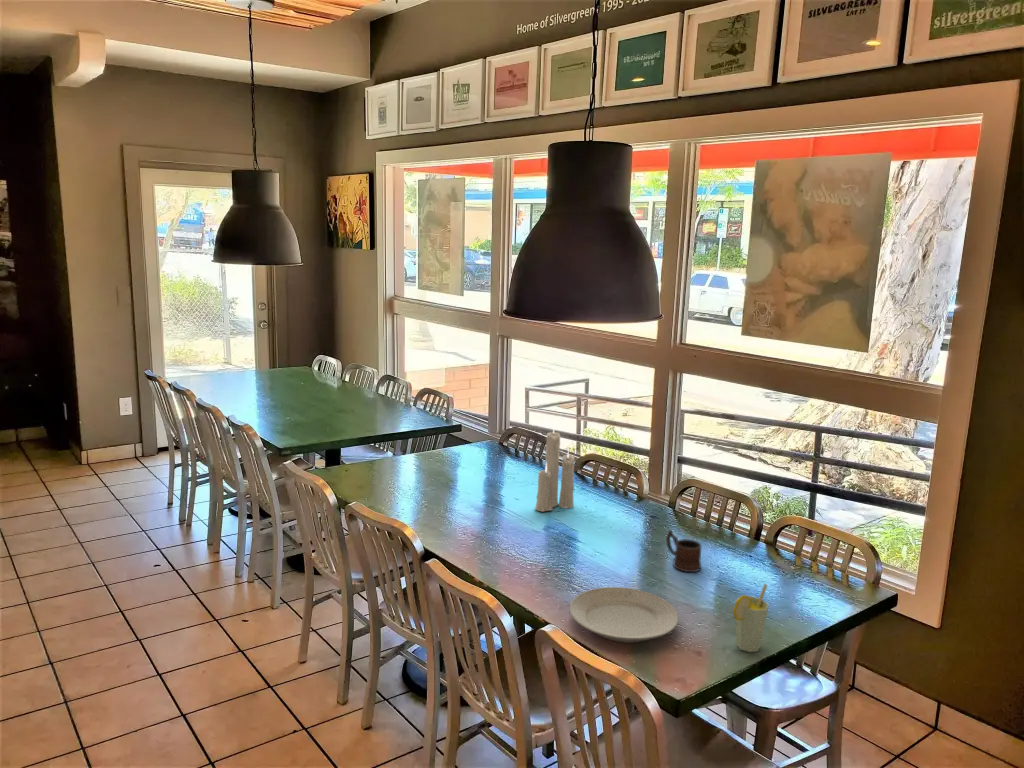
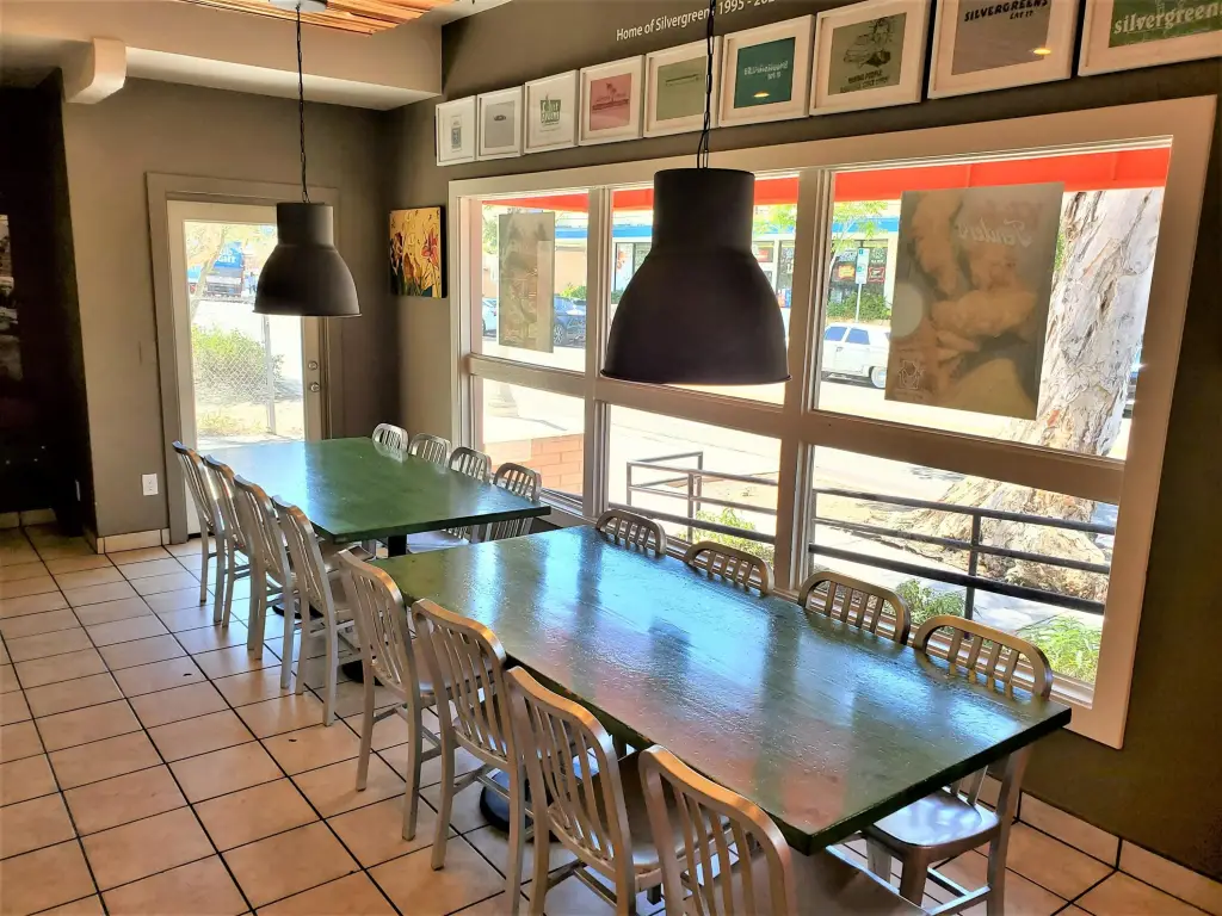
- candle (554, 463)
- mug (682, 549)
- cup (748, 618)
- plate (623, 617)
